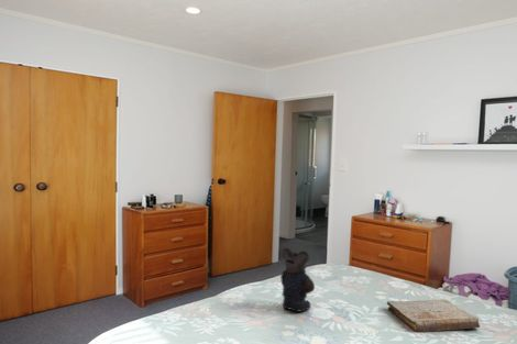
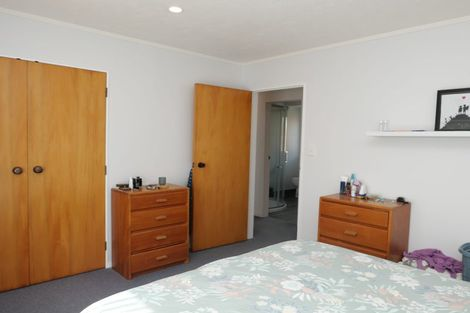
- book (430, 313)
- bear (298, 277)
